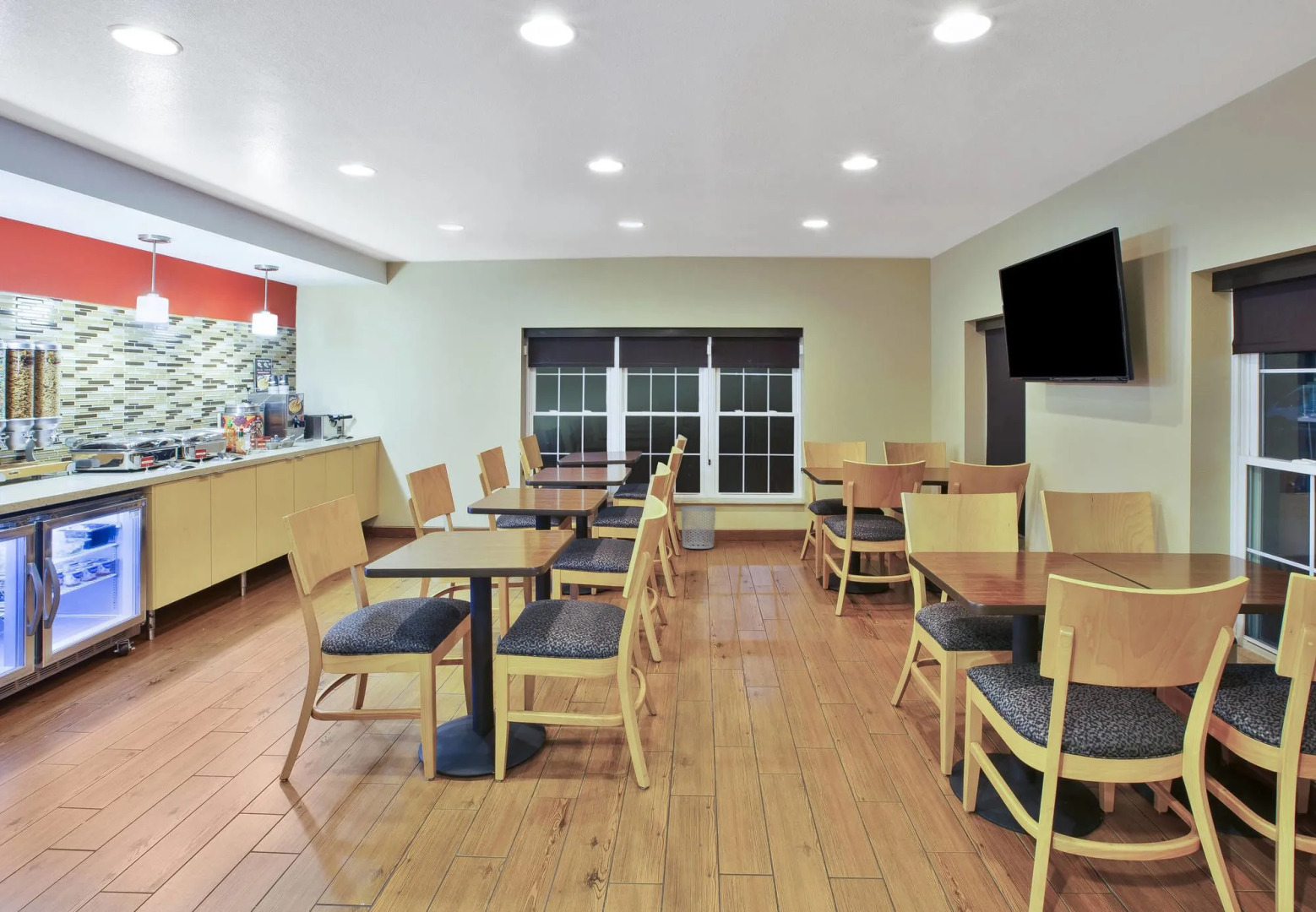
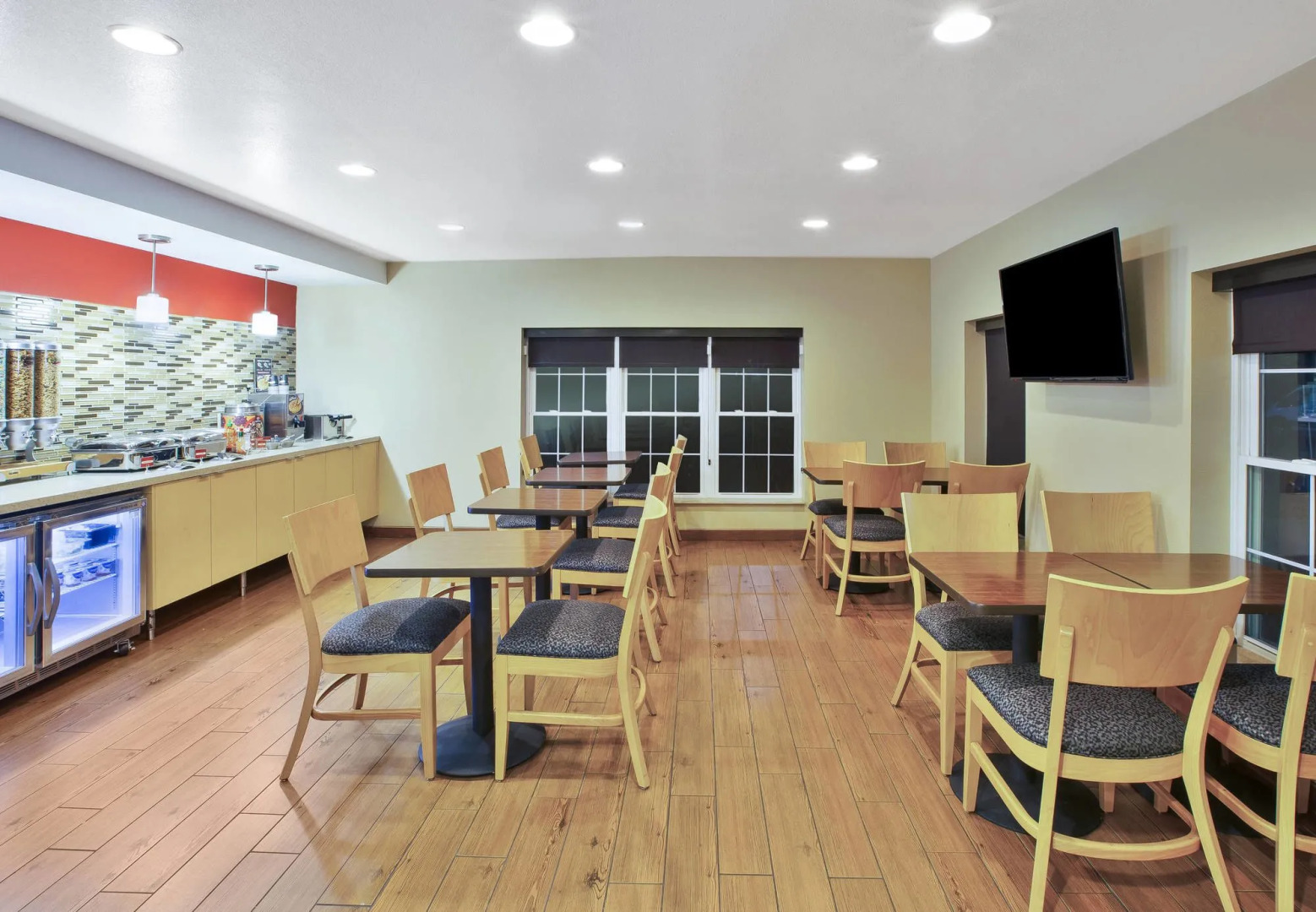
- waste bin (698, 527)
